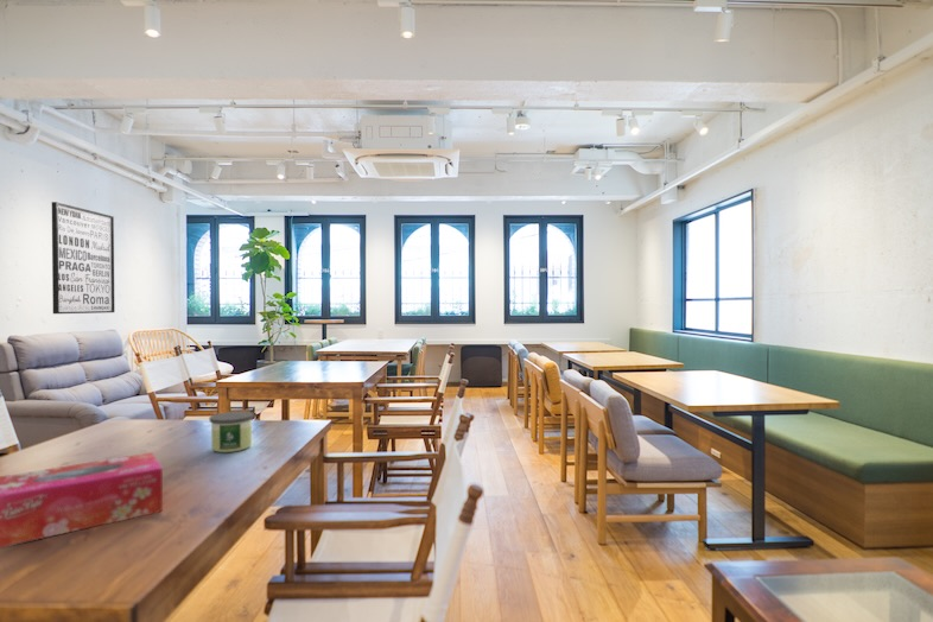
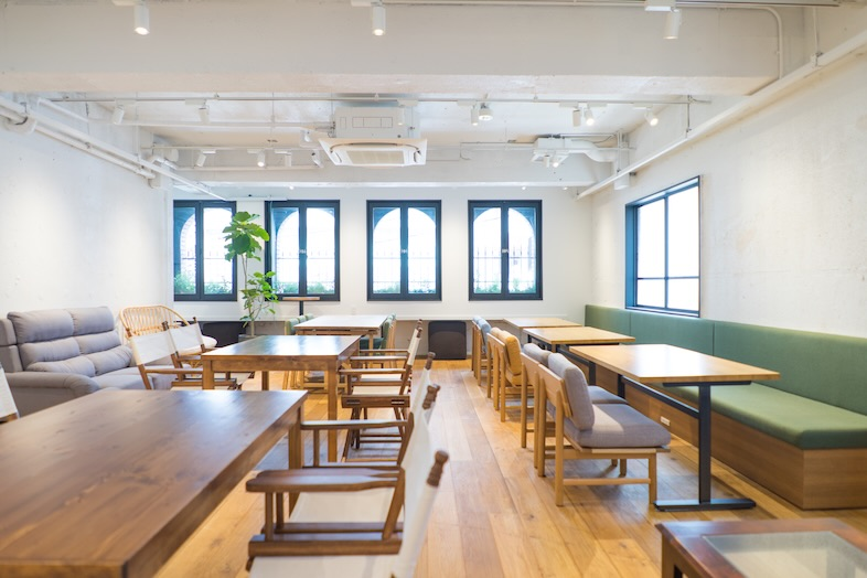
- candle (231, 431)
- wall art (85, 261)
- tissue box (81, 494)
